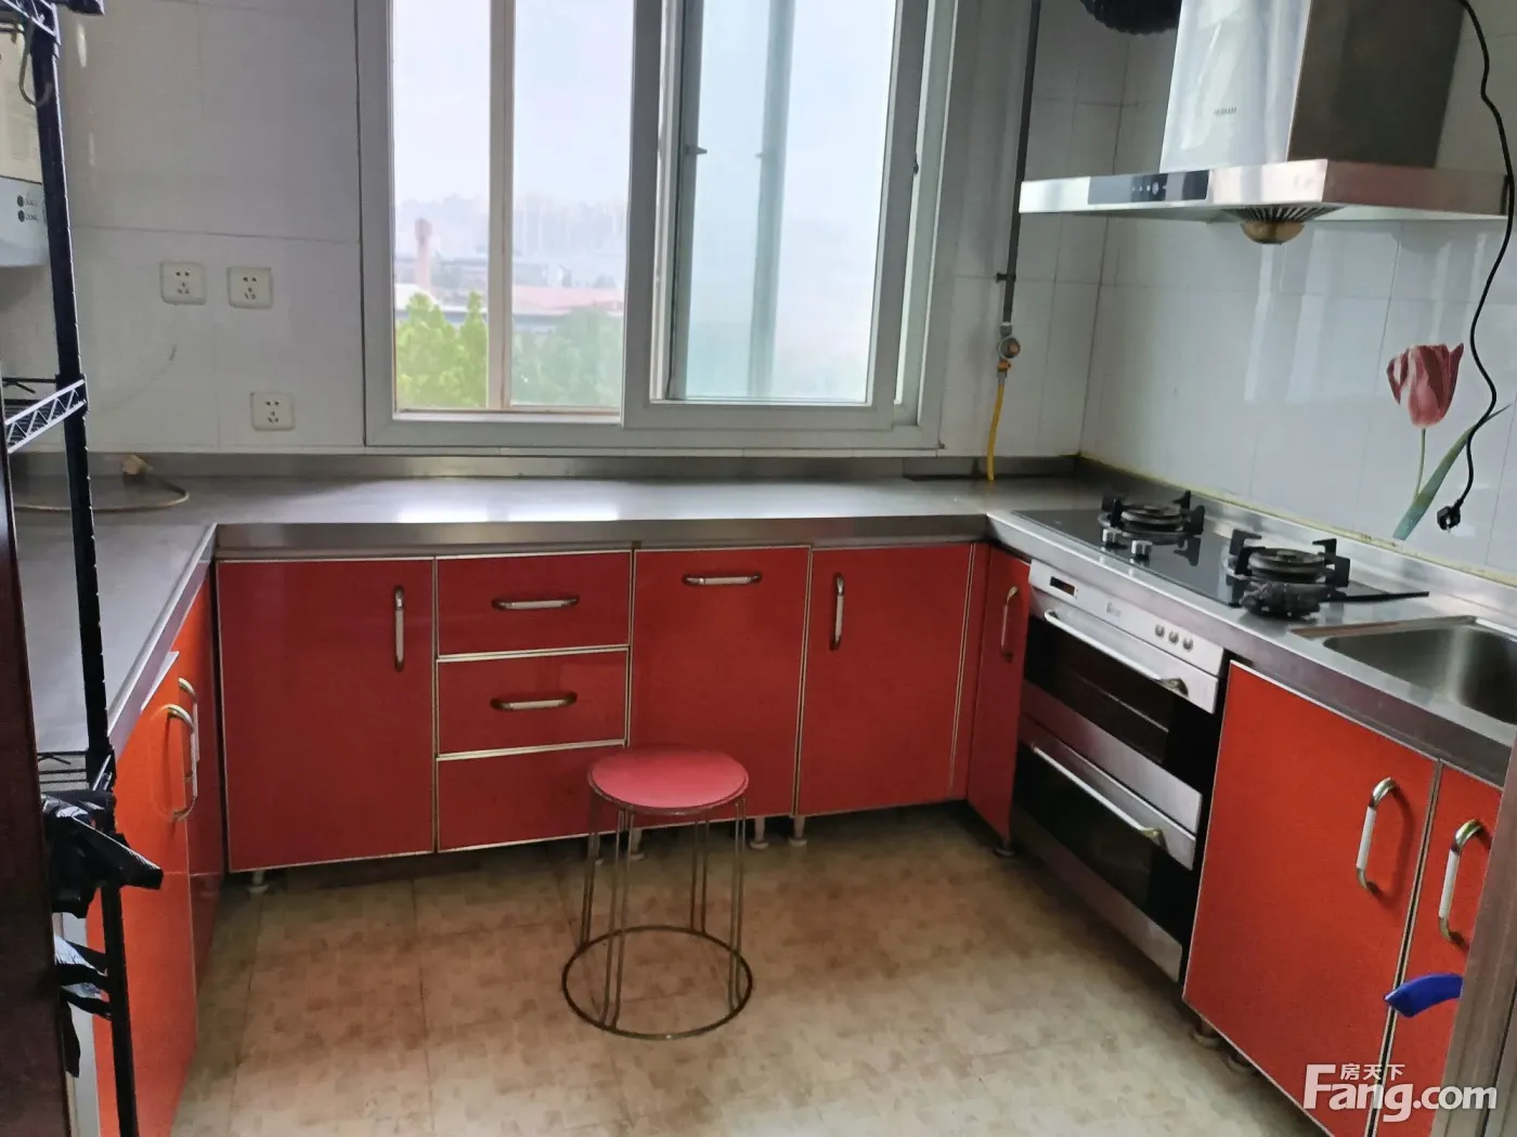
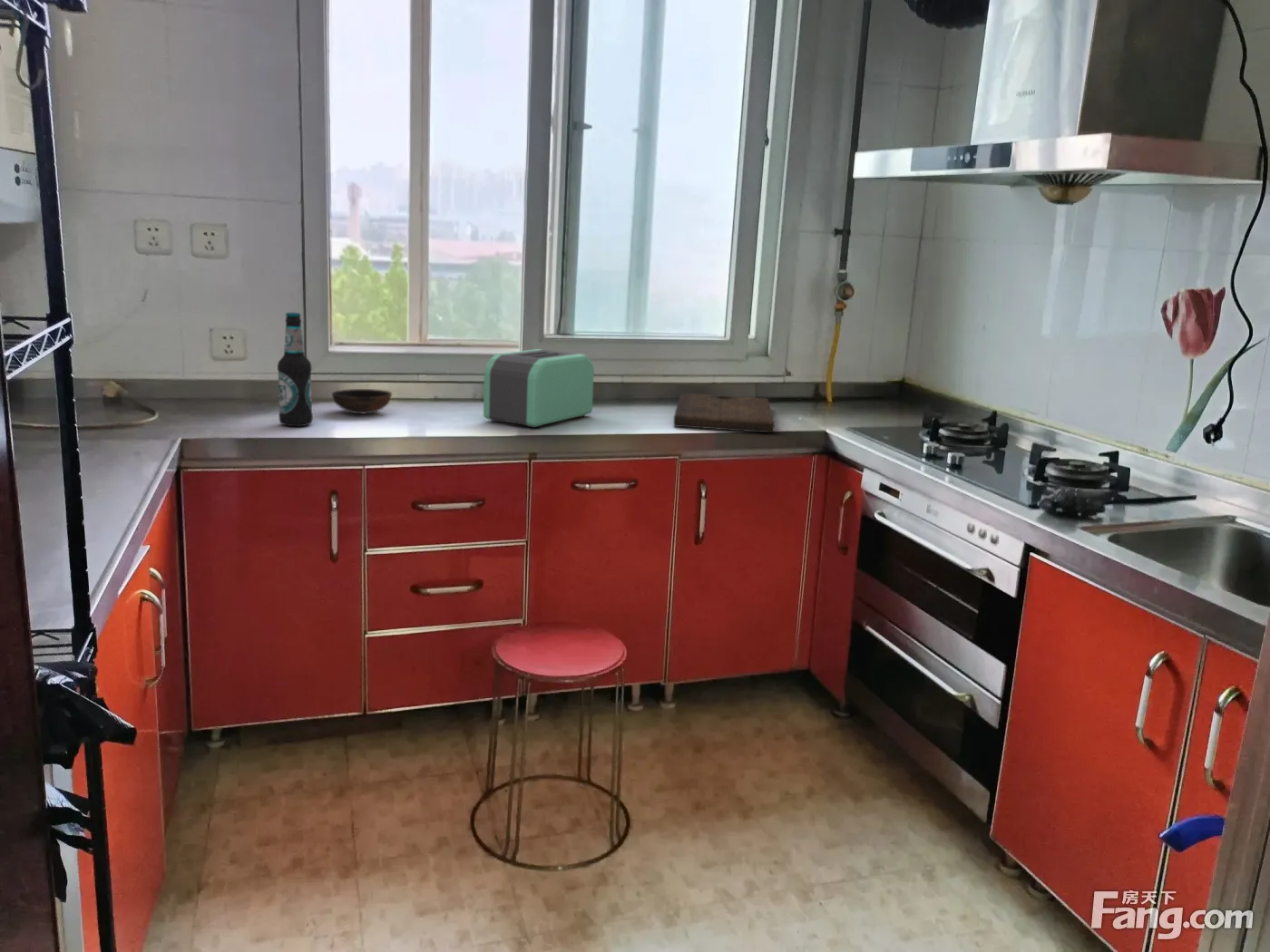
+ toaster (540, 386)
+ cutting board (724, 411)
+ bowl (362, 403)
+ bottle (294, 369)
